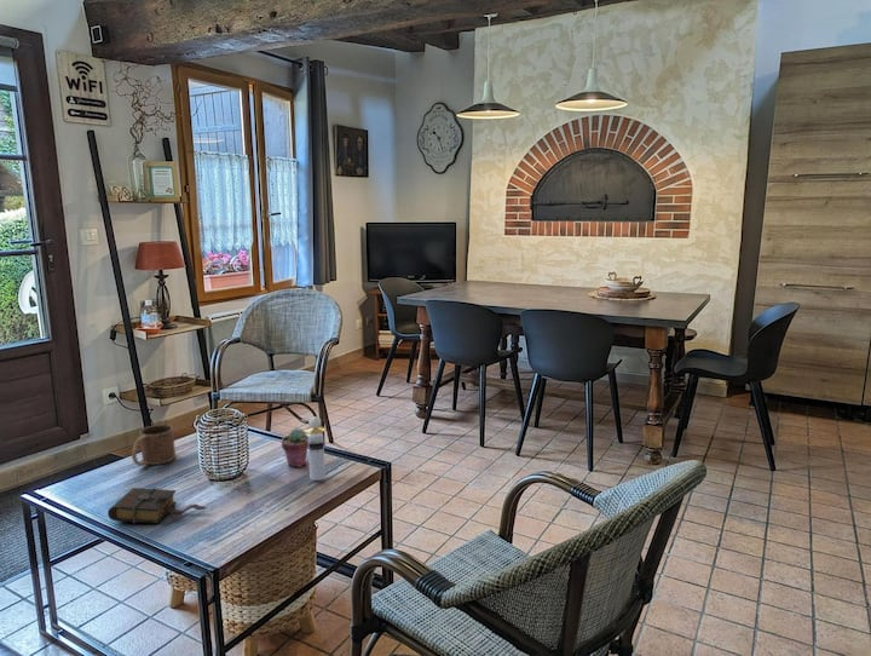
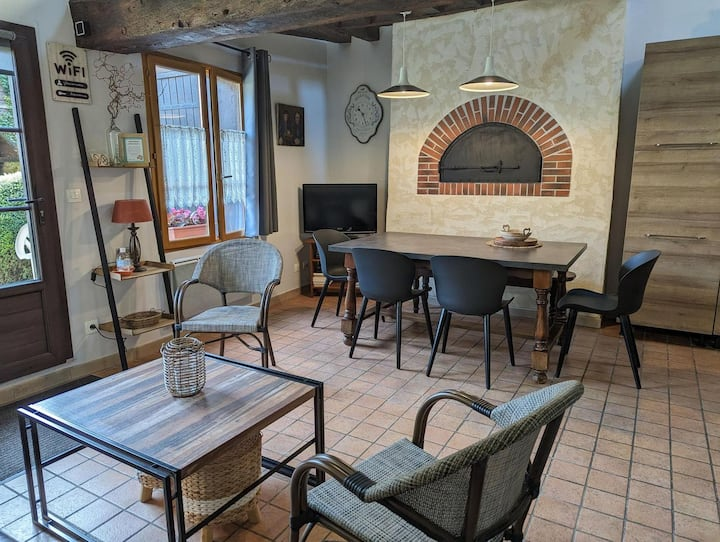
- mug (151, 447)
- perfume bottle (316, 448)
- book (162, 503)
- potted succulent (295, 445)
